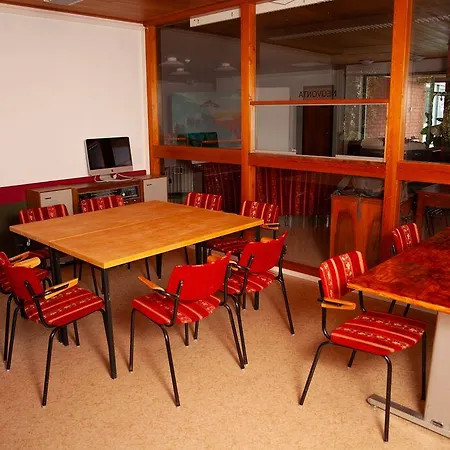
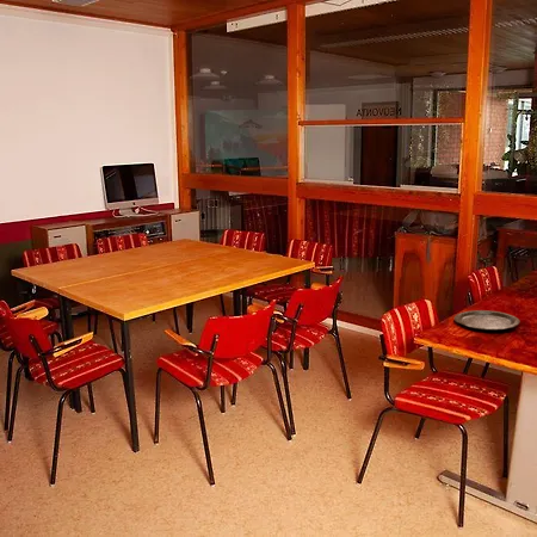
+ plate (486, 320)
